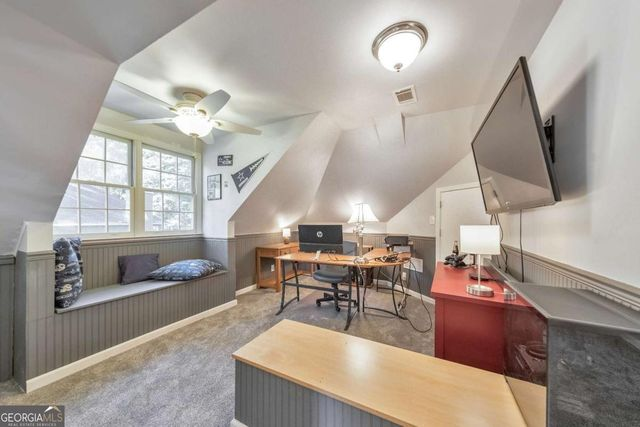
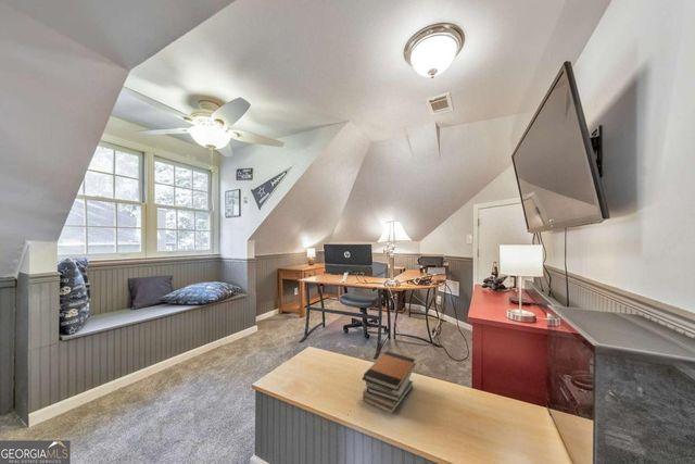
+ book stack (390, 379)
